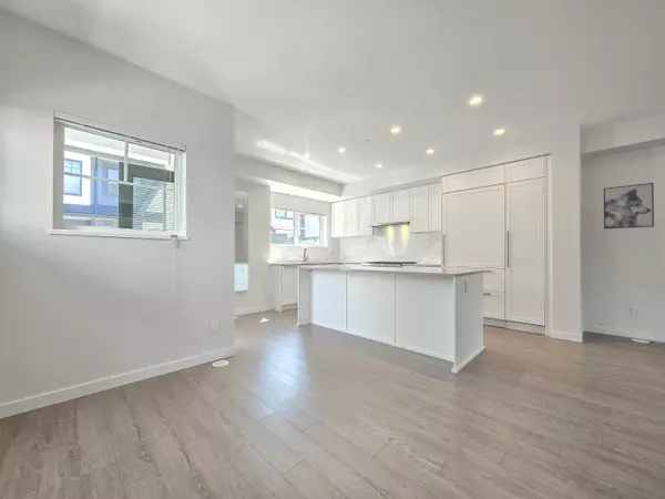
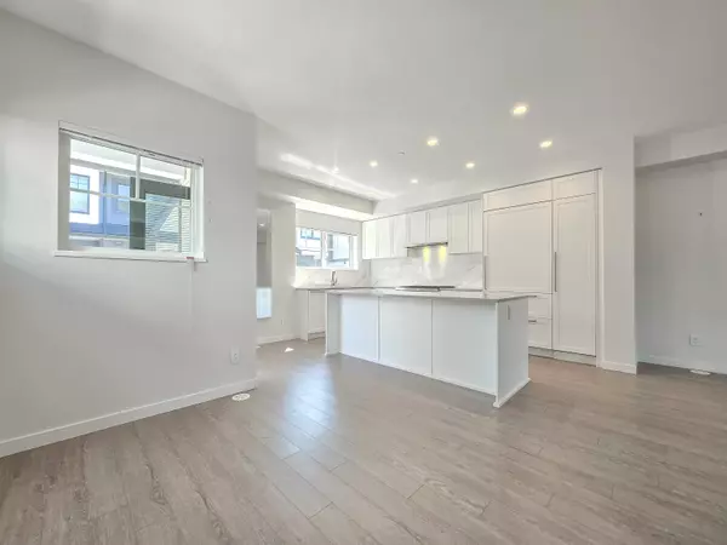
- wall art (627, 206)
